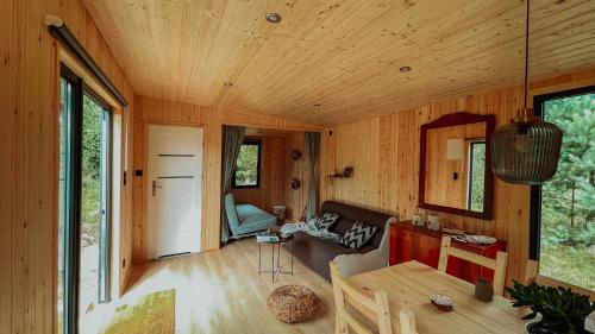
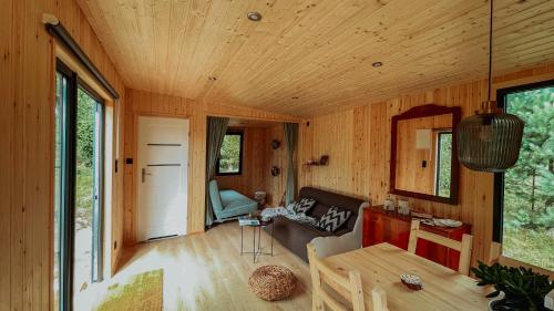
- cup (483, 289)
